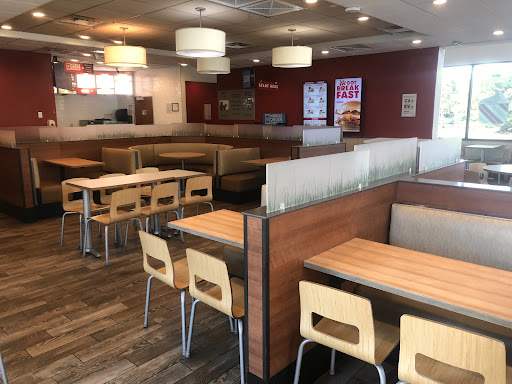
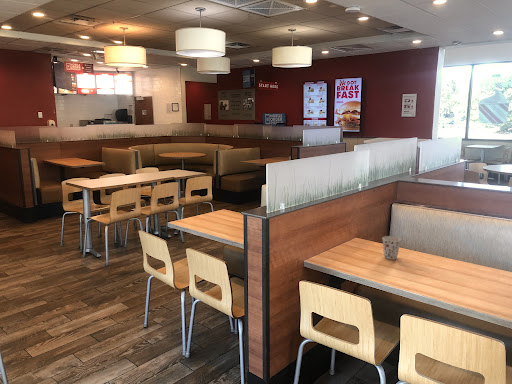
+ cup (391, 248)
